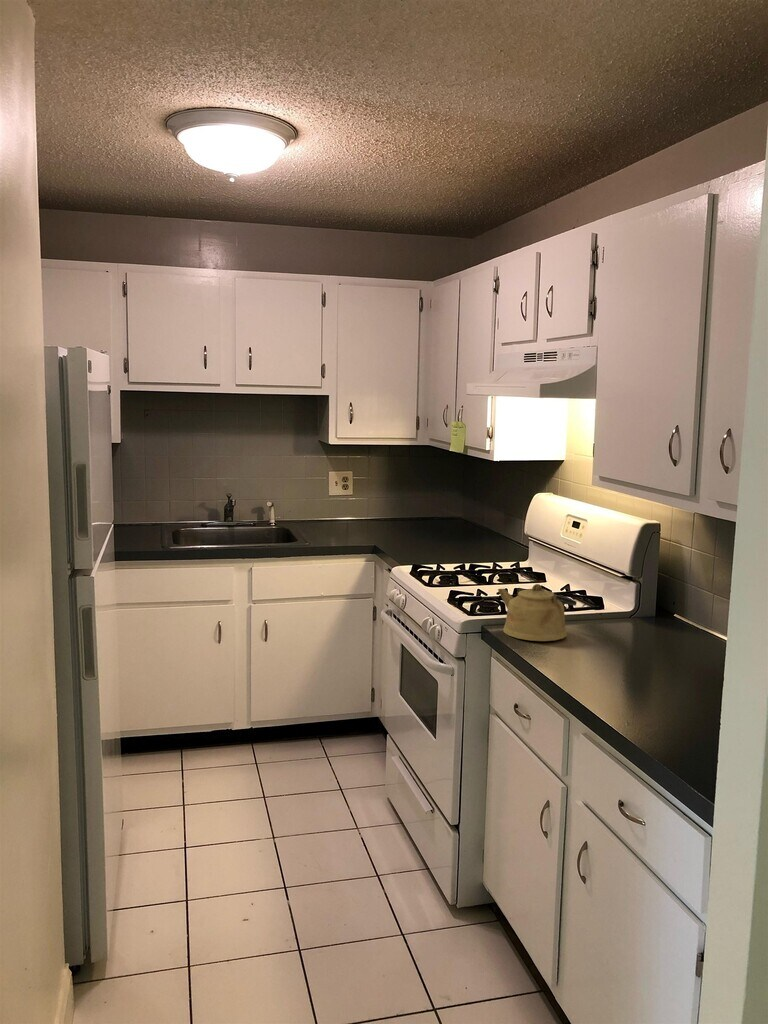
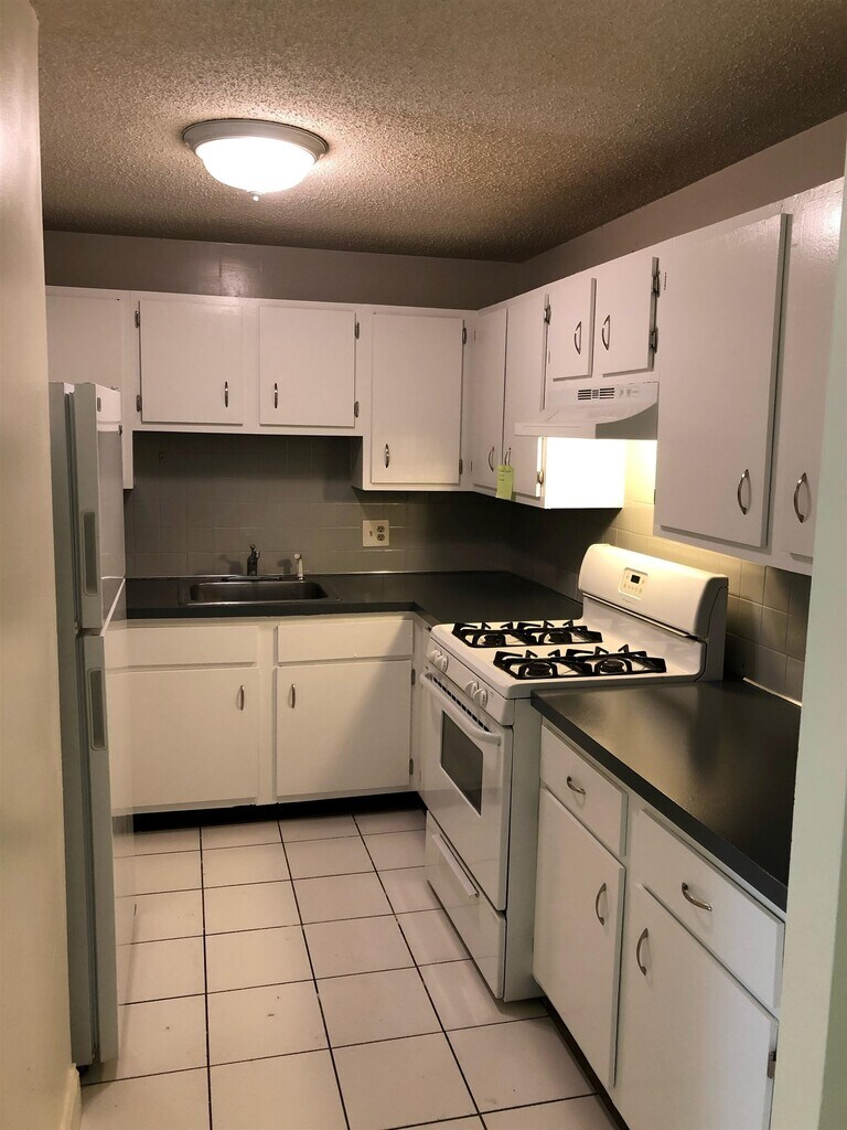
- kettle (530, 606)
